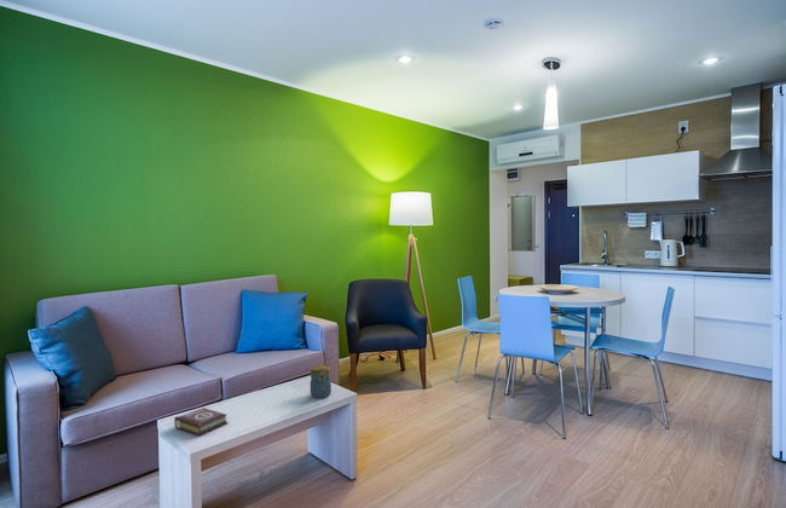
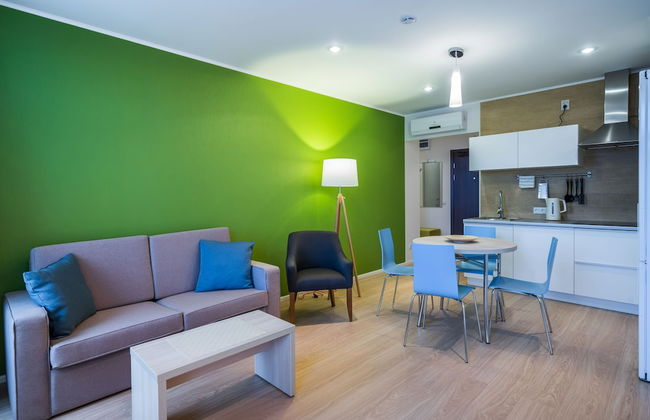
- book (201, 420)
- jar (320, 381)
